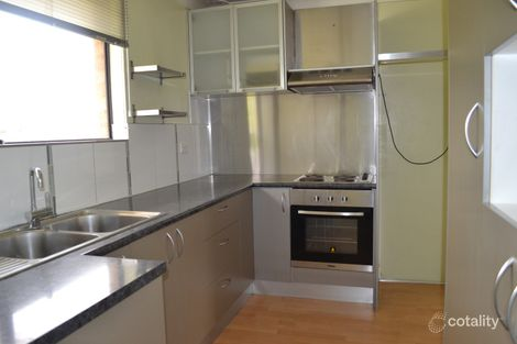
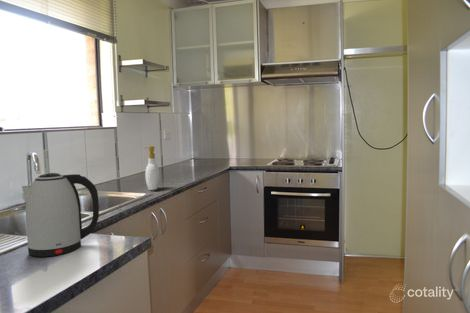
+ kettle (62, 209)
+ soap bottle (151, 167)
